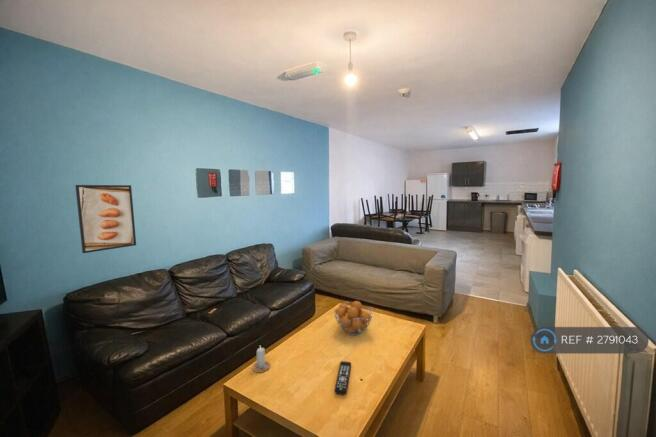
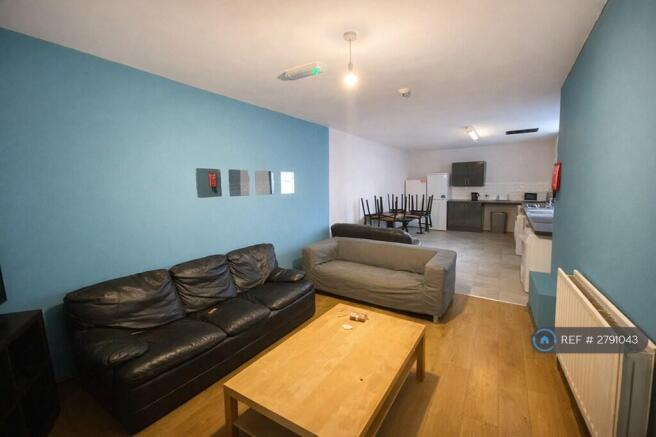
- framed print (108, 217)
- fruit basket (353, 317)
- remote control (343, 376)
- candle (260, 354)
